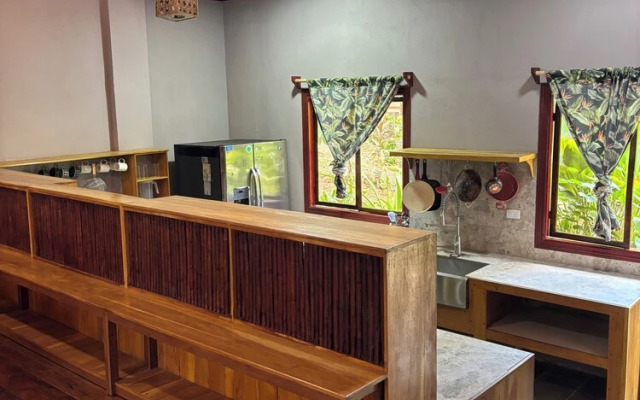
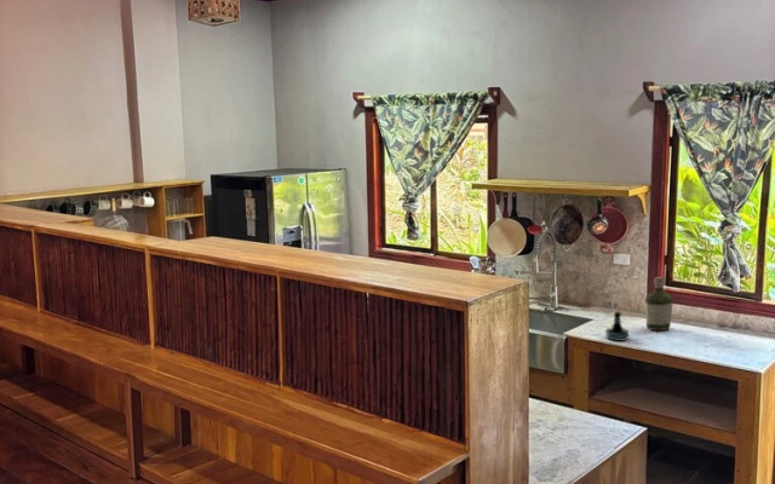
+ bottle (658, 302)
+ tequila bottle (616, 324)
